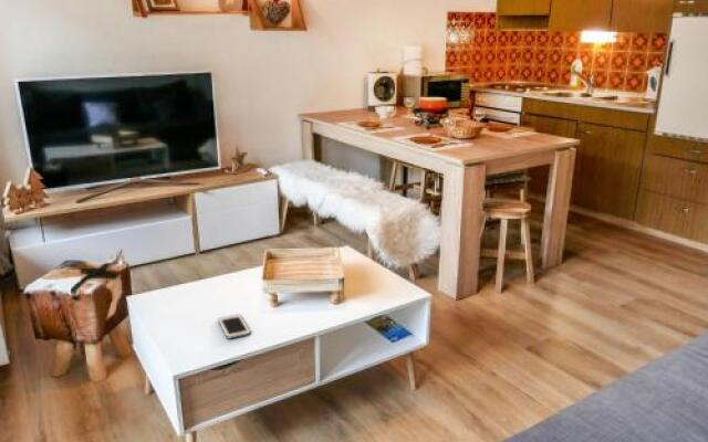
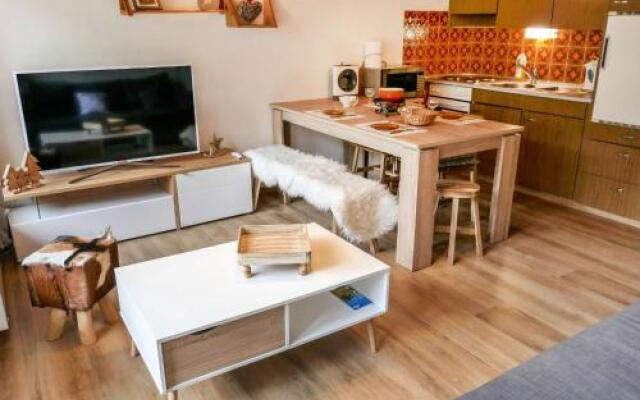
- cell phone (233, 326)
